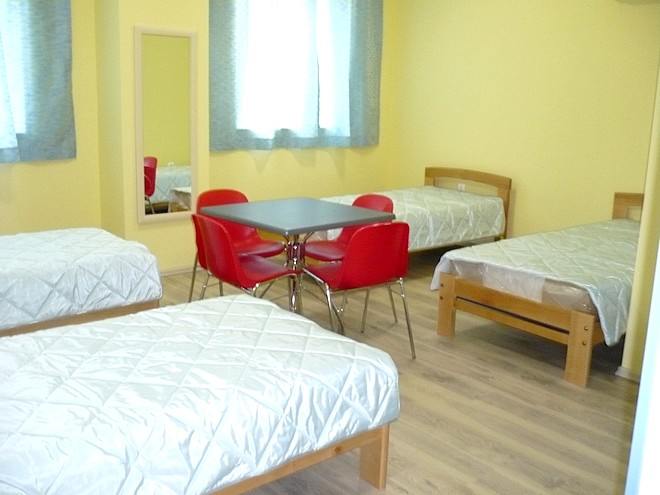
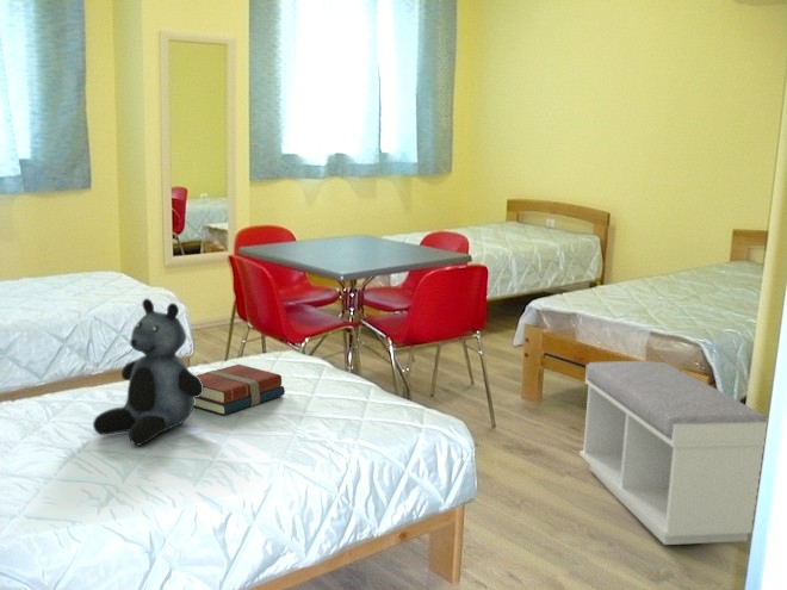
+ books (231, 387)
+ bench (664, 443)
+ teddy bear (145, 368)
